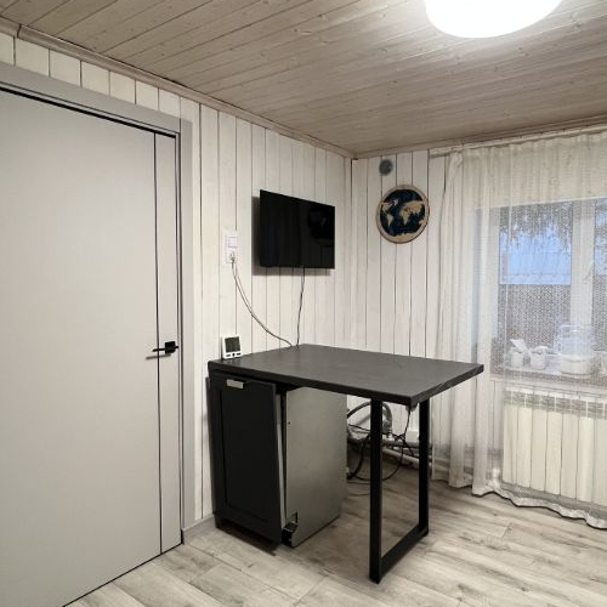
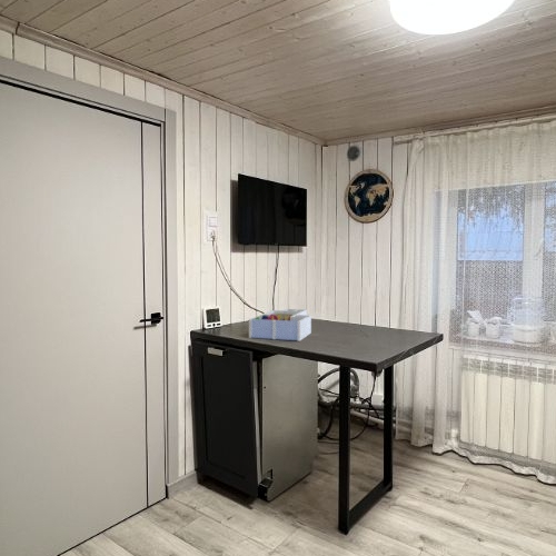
+ desk organizer (287, 322)
